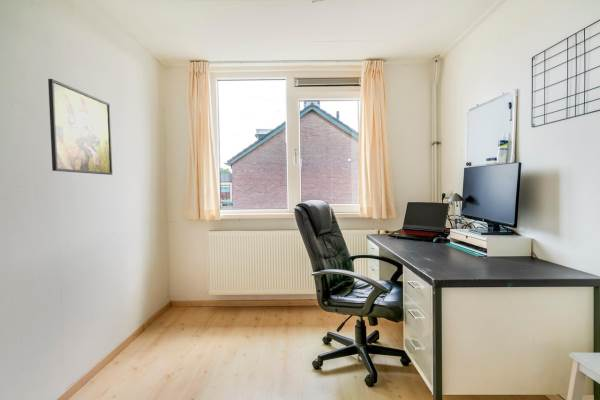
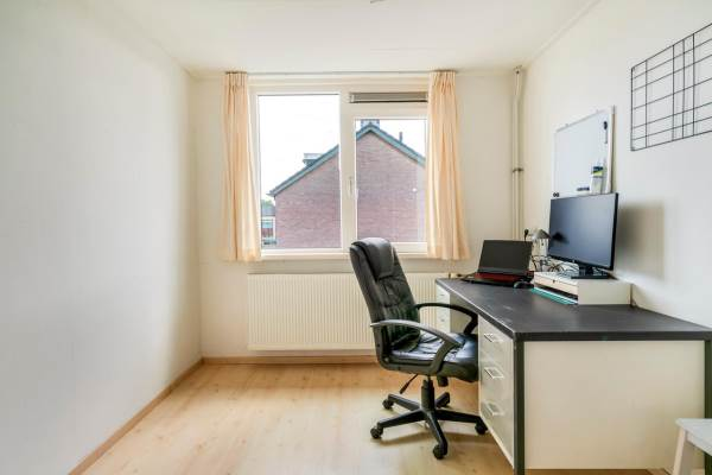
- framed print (84, 133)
